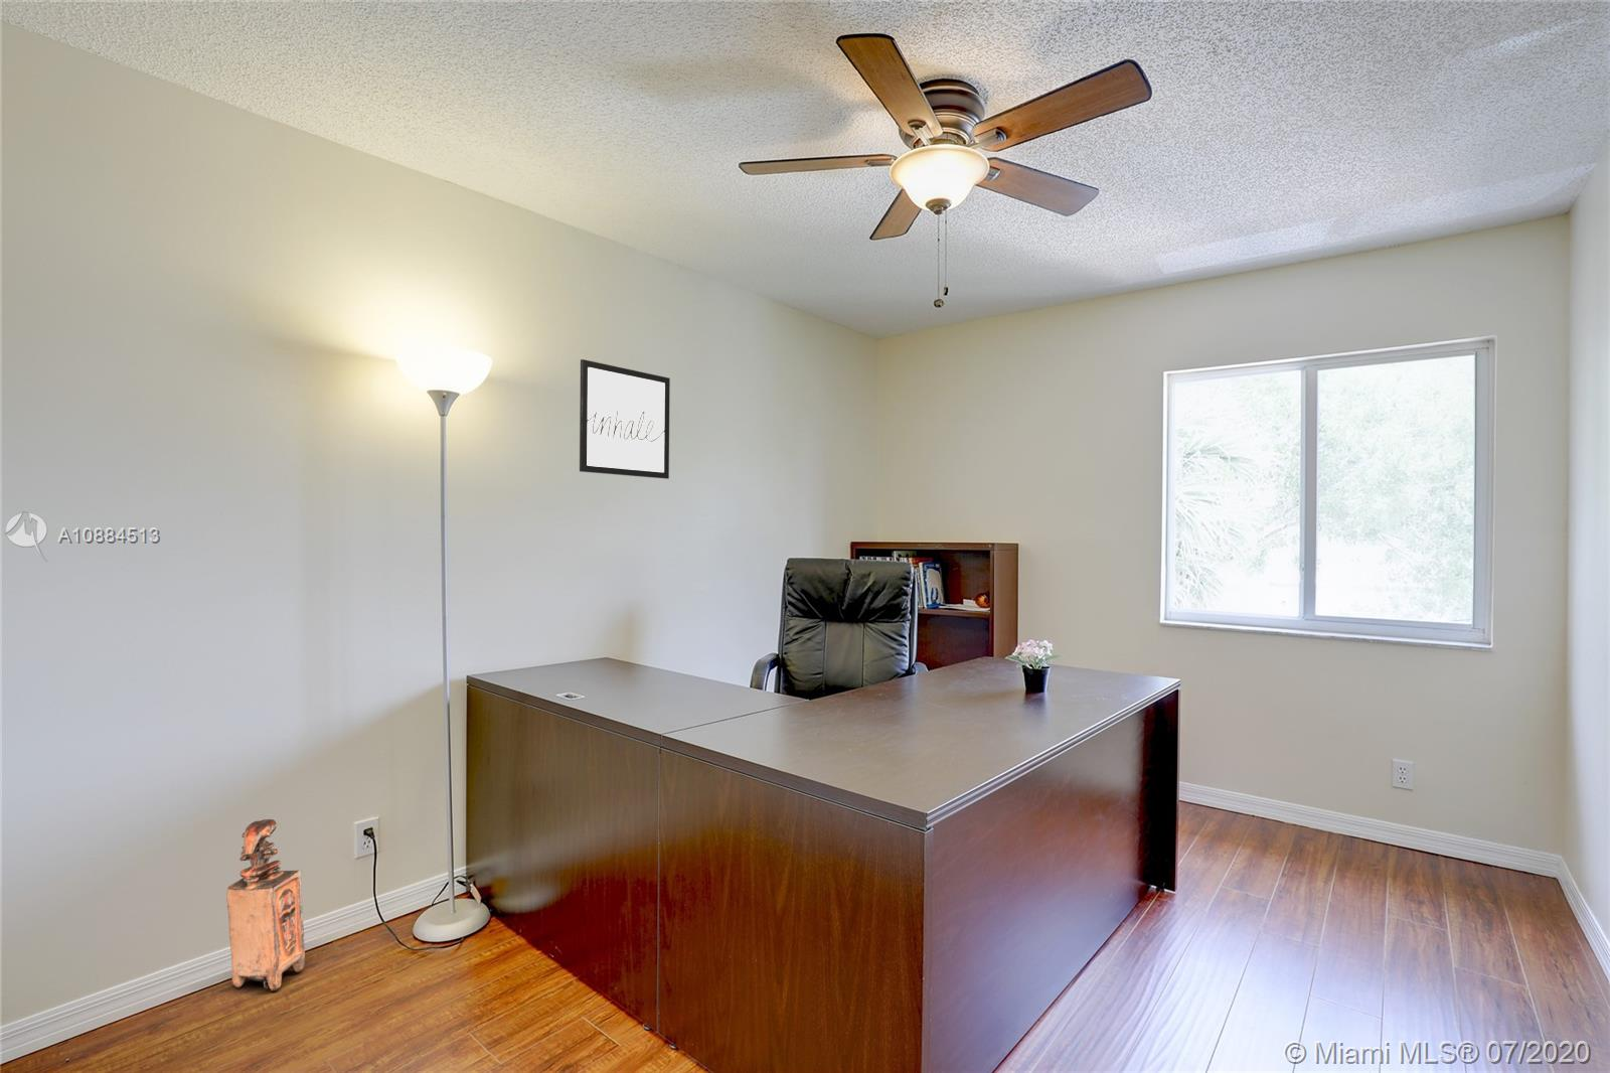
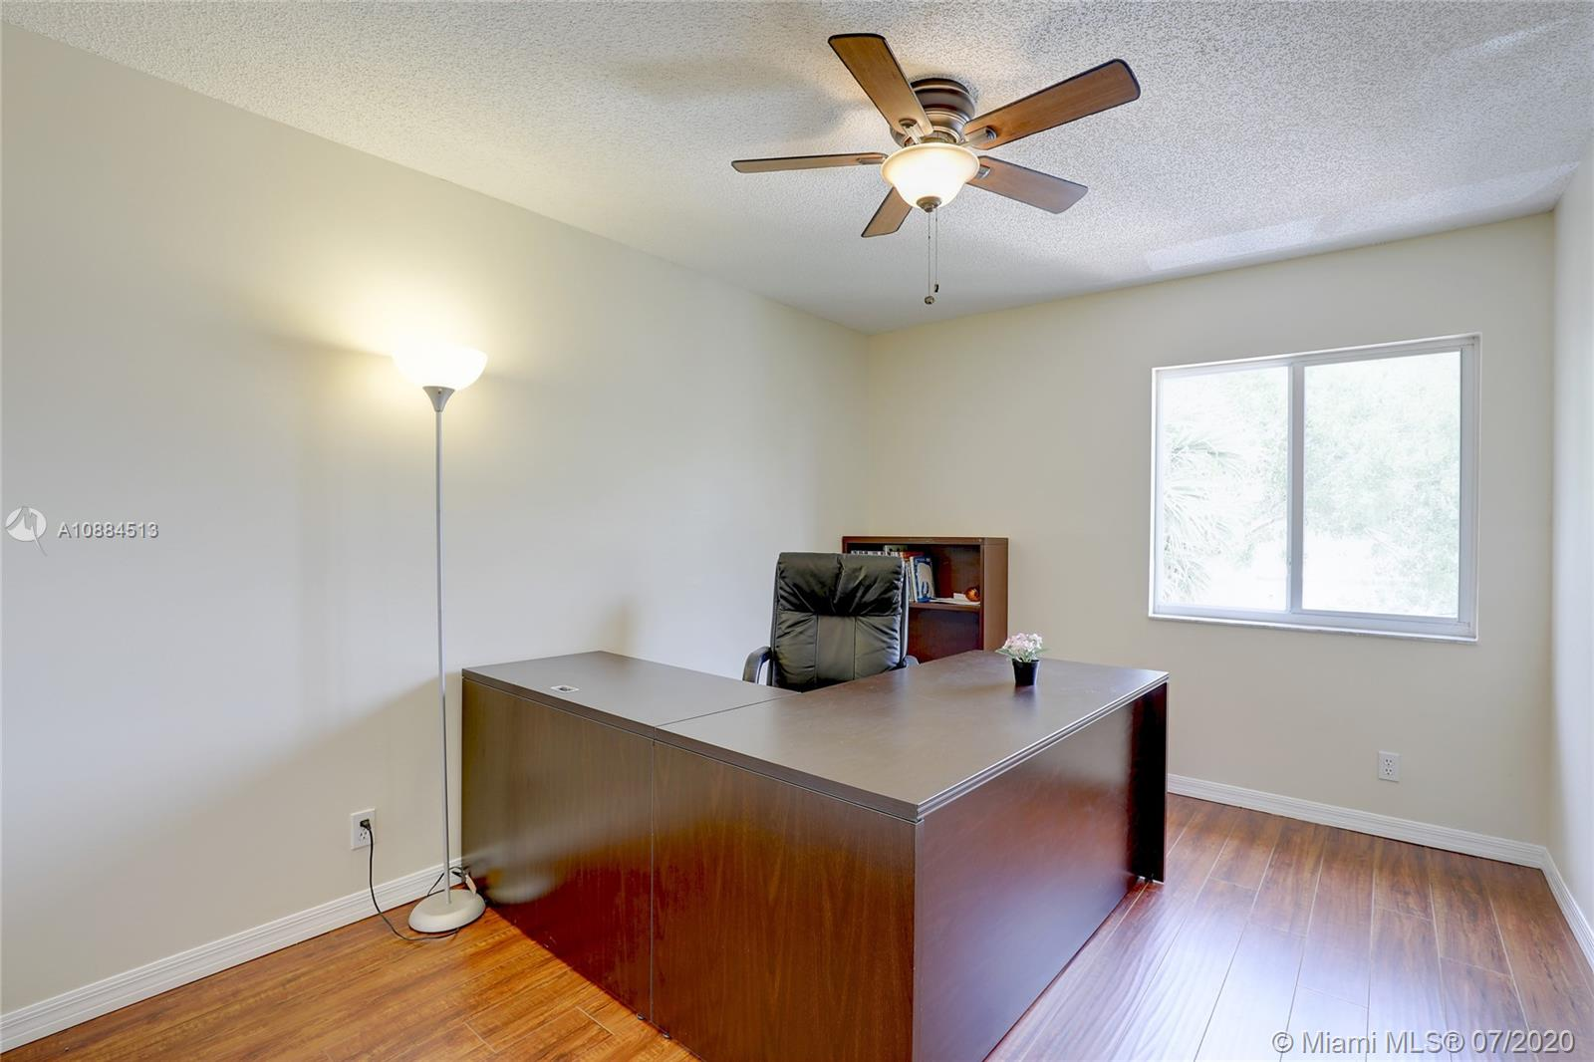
- storage cabinet (266, 899)
- wall art (627, 422)
